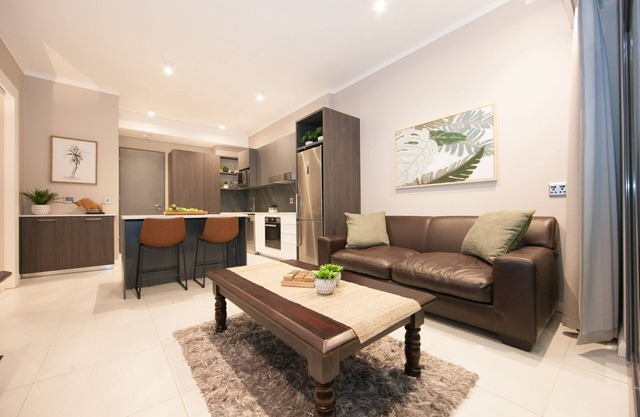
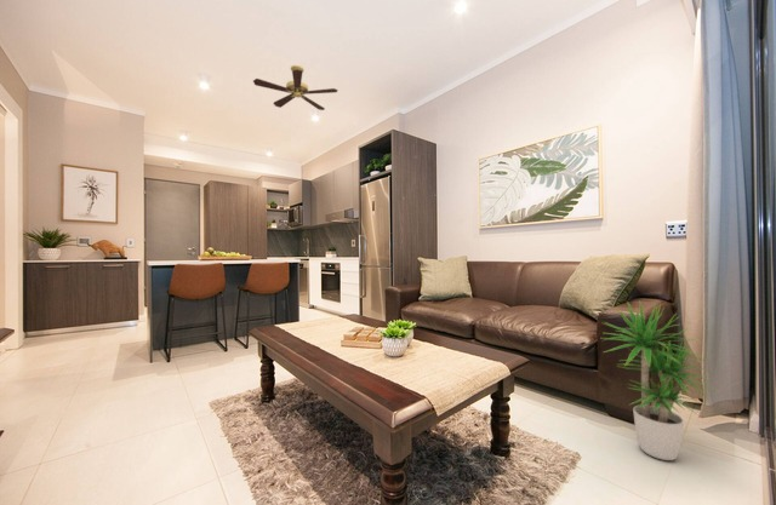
+ potted plant (652, 372)
+ ceiling fan (296, 80)
